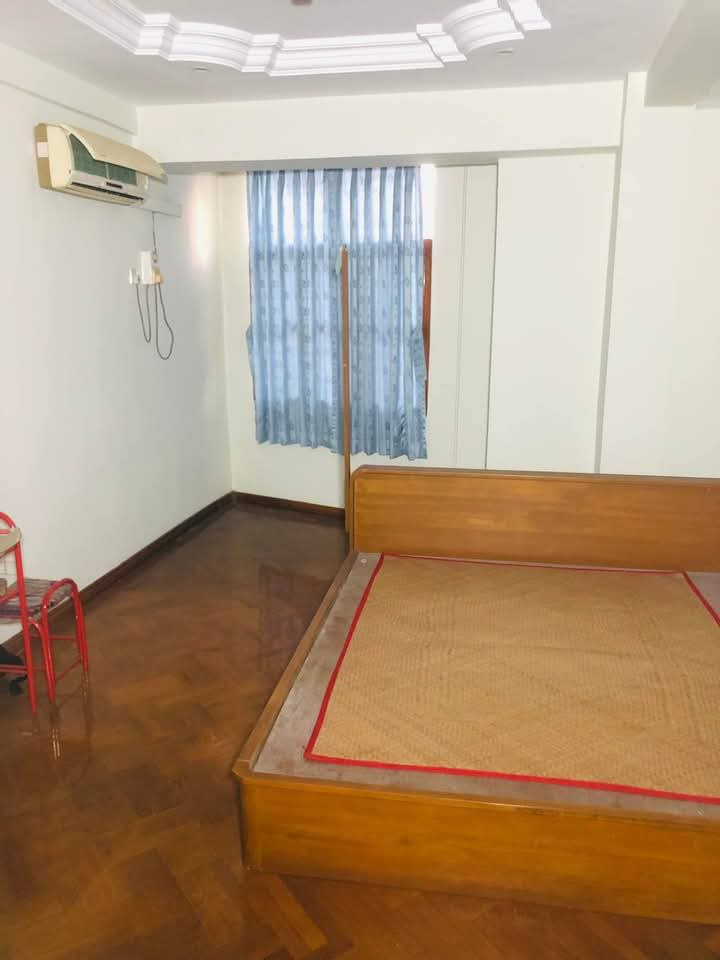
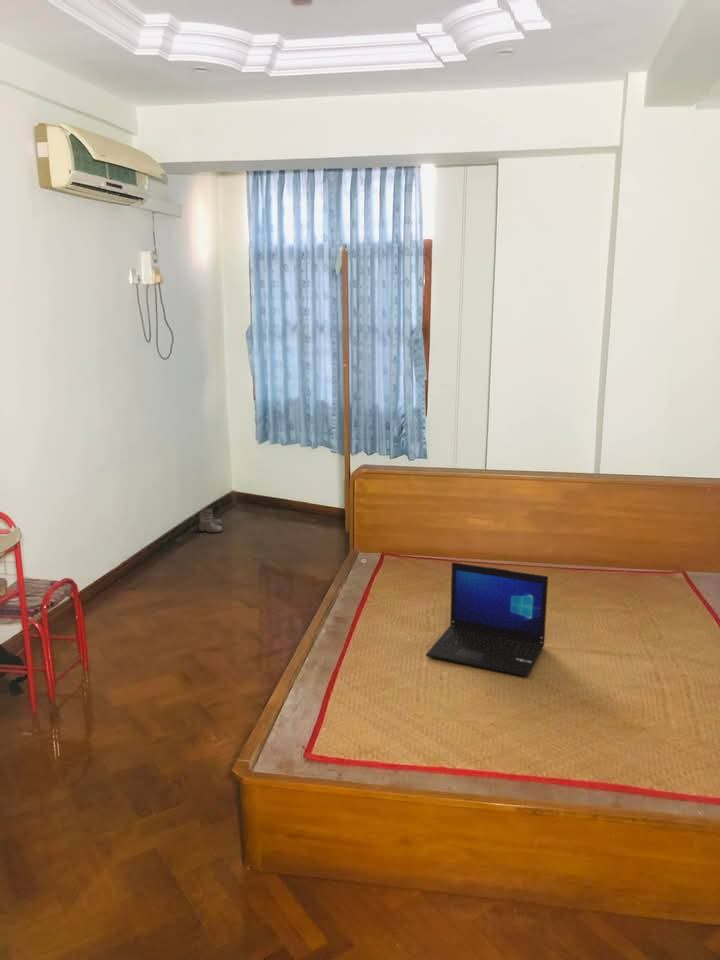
+ boots (210, 519)
+ laptop (487, 616)
